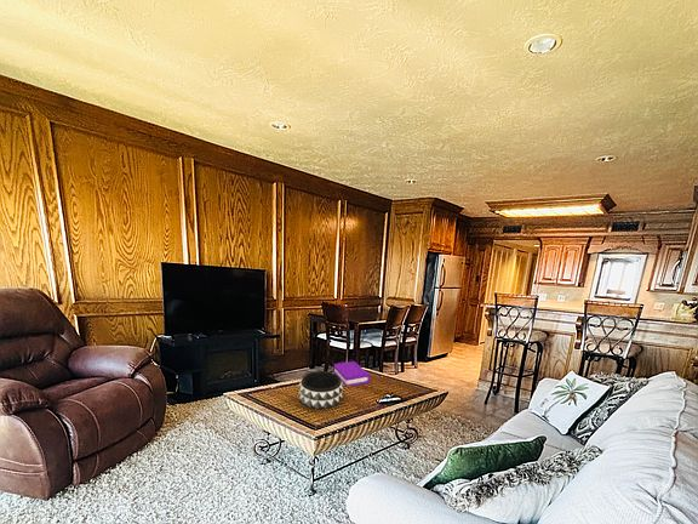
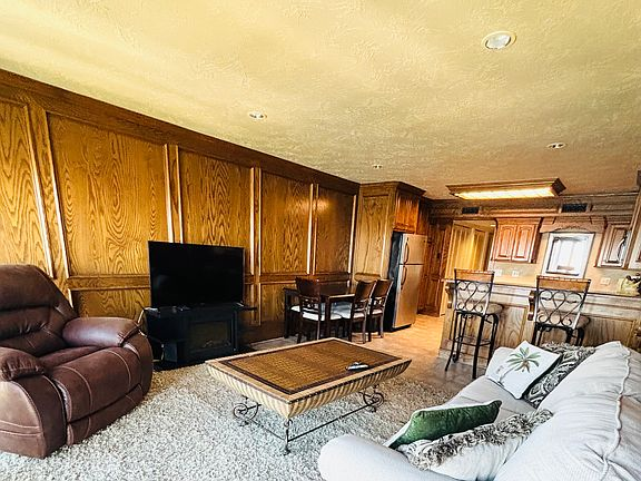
- book (350, 372)
- decorative bowl (320, 389)
